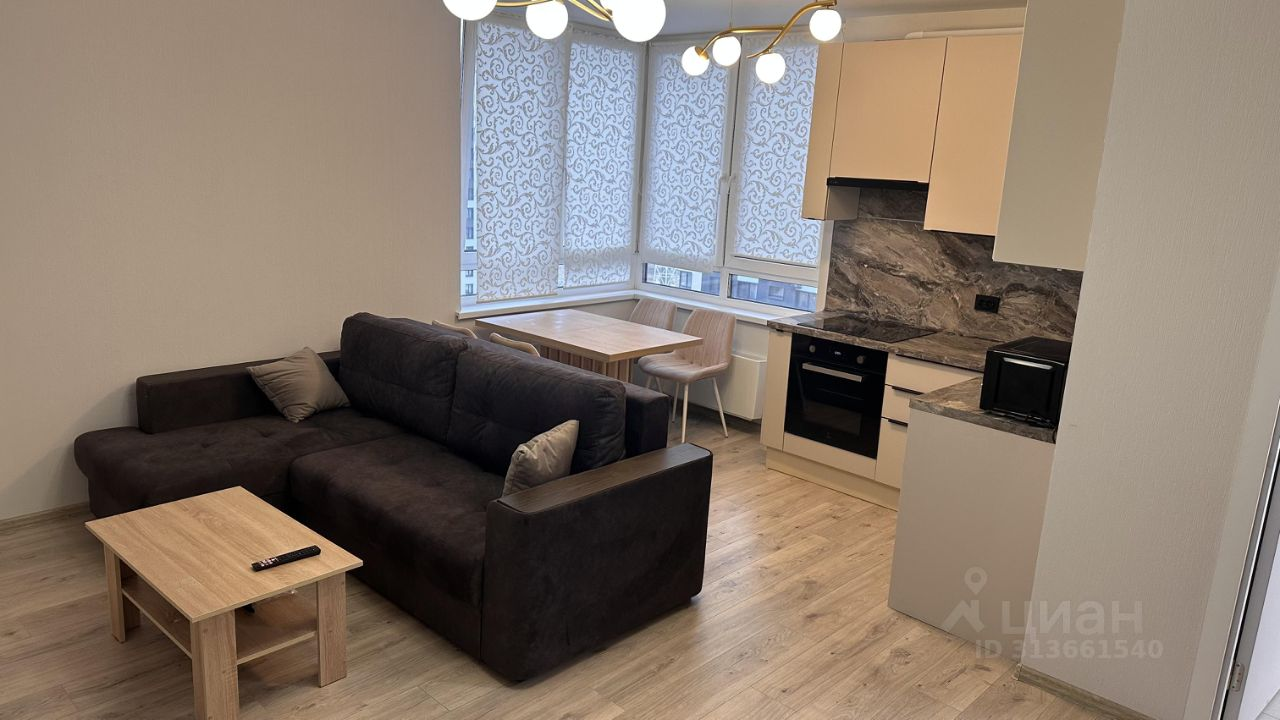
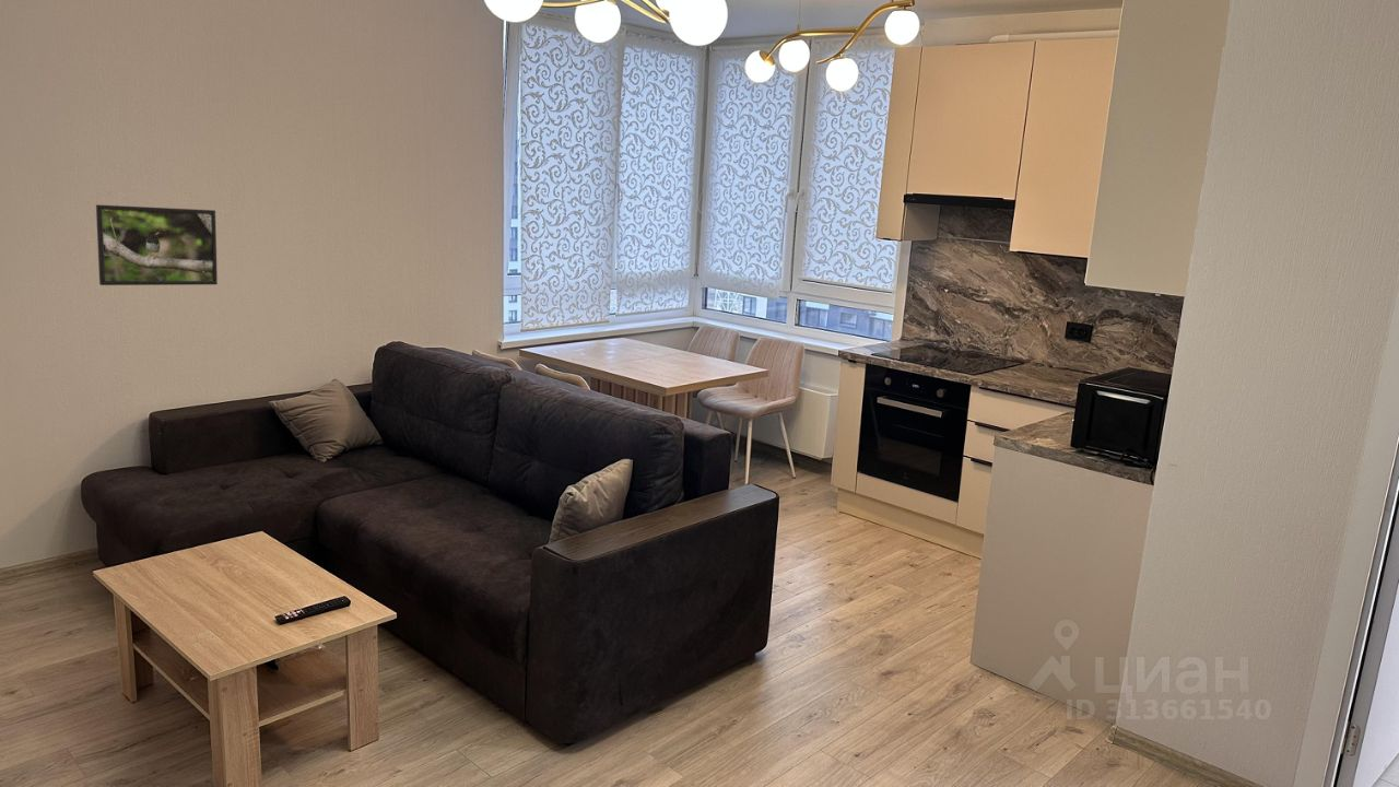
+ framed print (158, 246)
